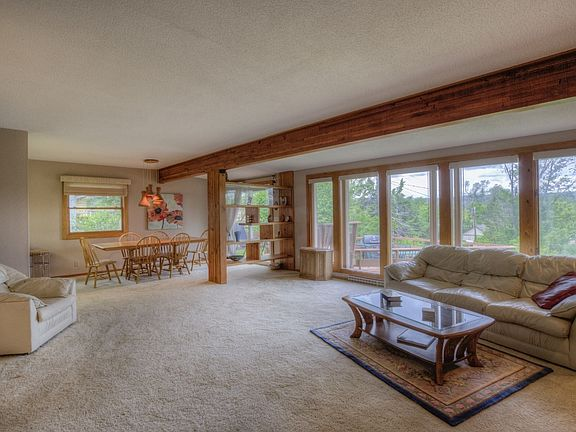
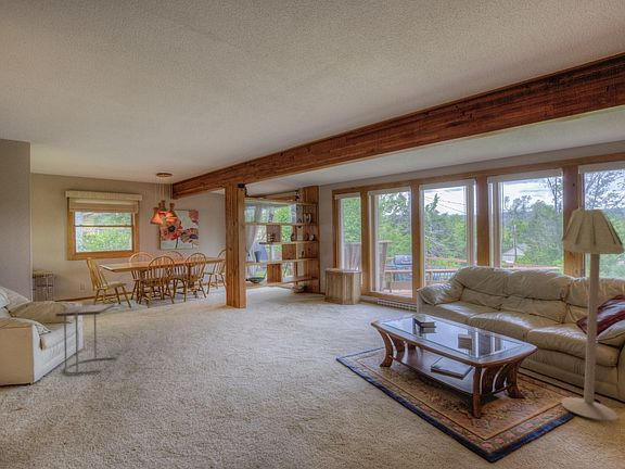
+ side table (94, 335)
+ floor lamp (591, 306)
